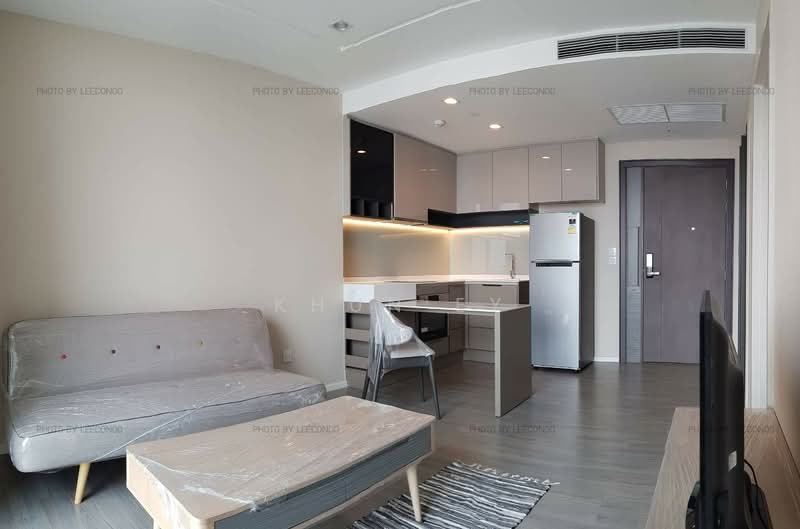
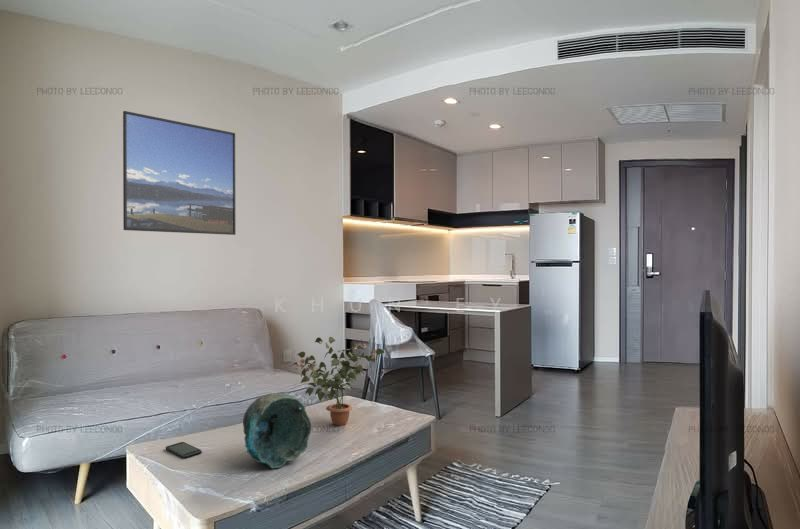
+ decorative bowl (277, 425)
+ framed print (183, 177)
+ potted plant (338, 380)
+ smartphone (183, 449)
